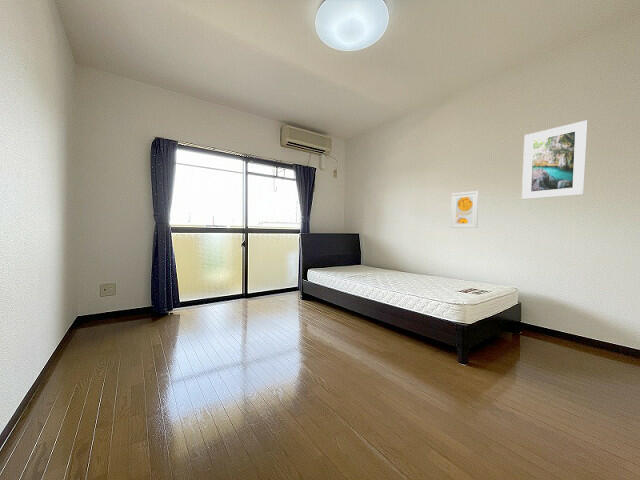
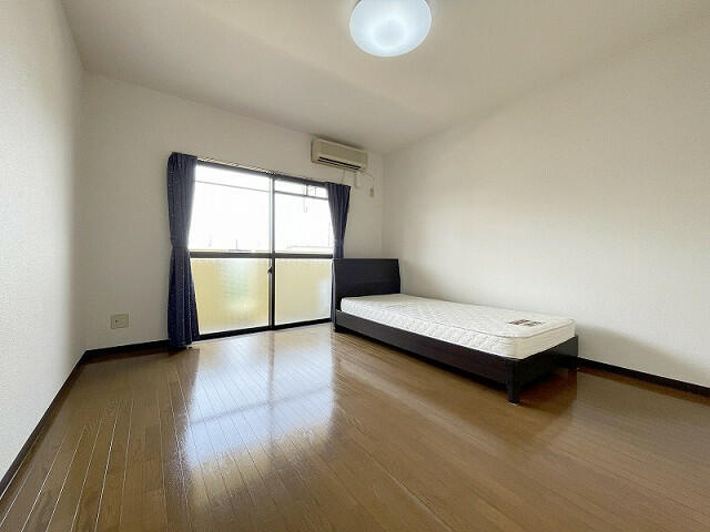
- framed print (464, 210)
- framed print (552, 163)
